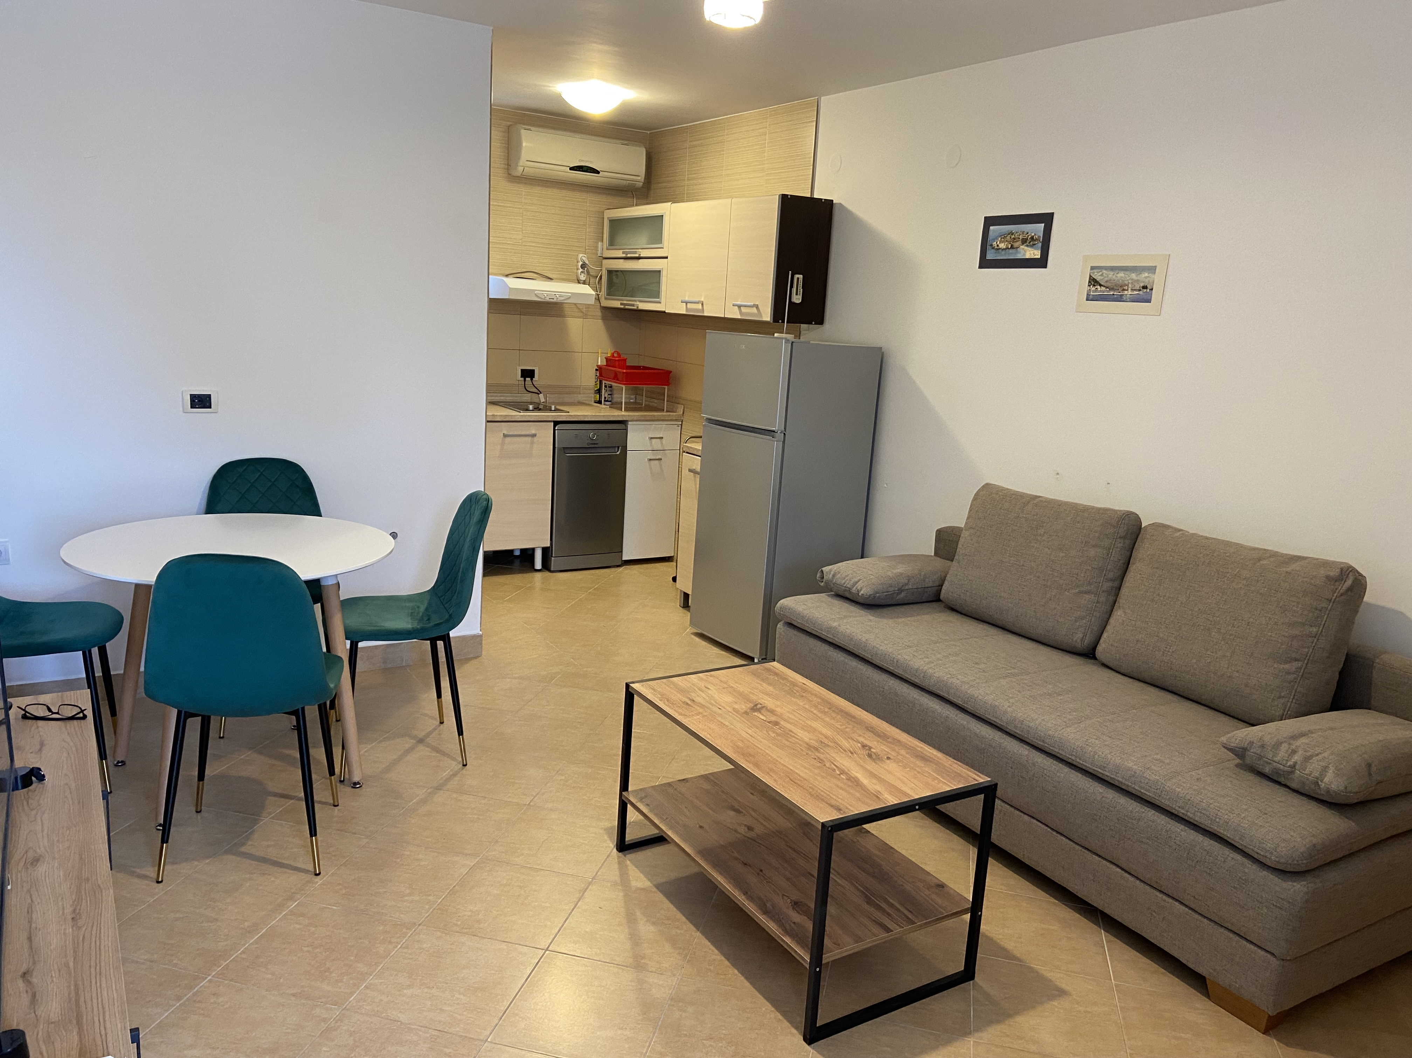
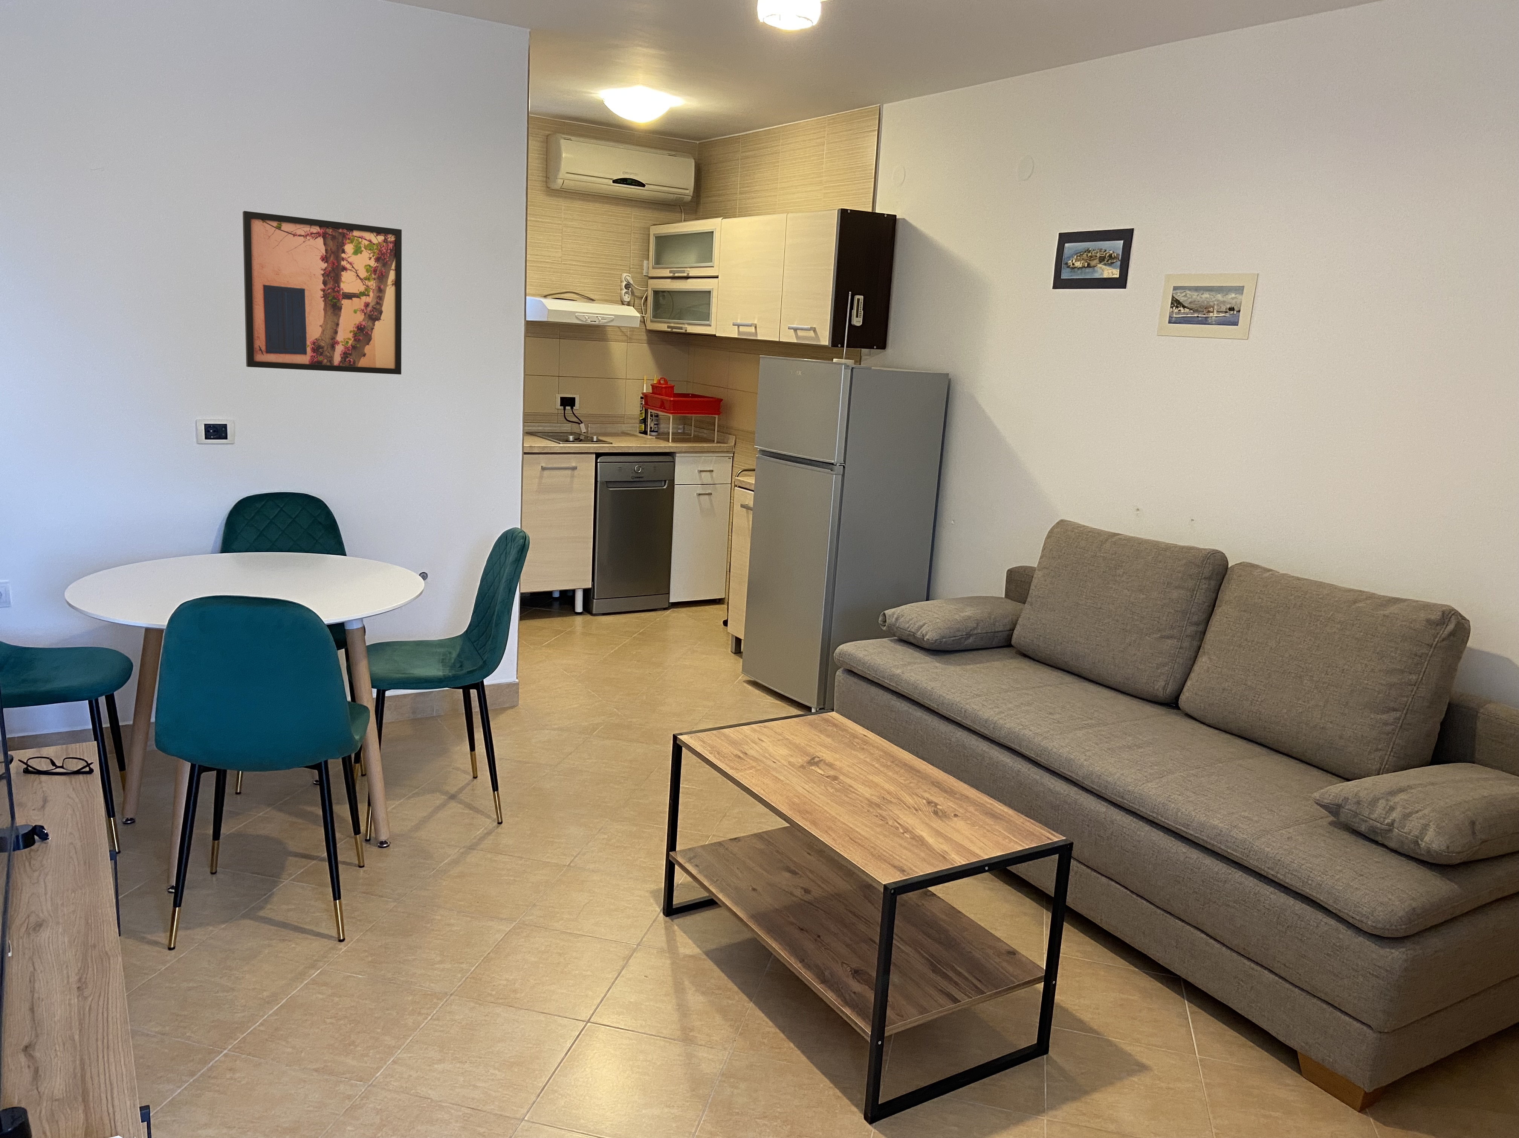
+ wall art (325, 296)
